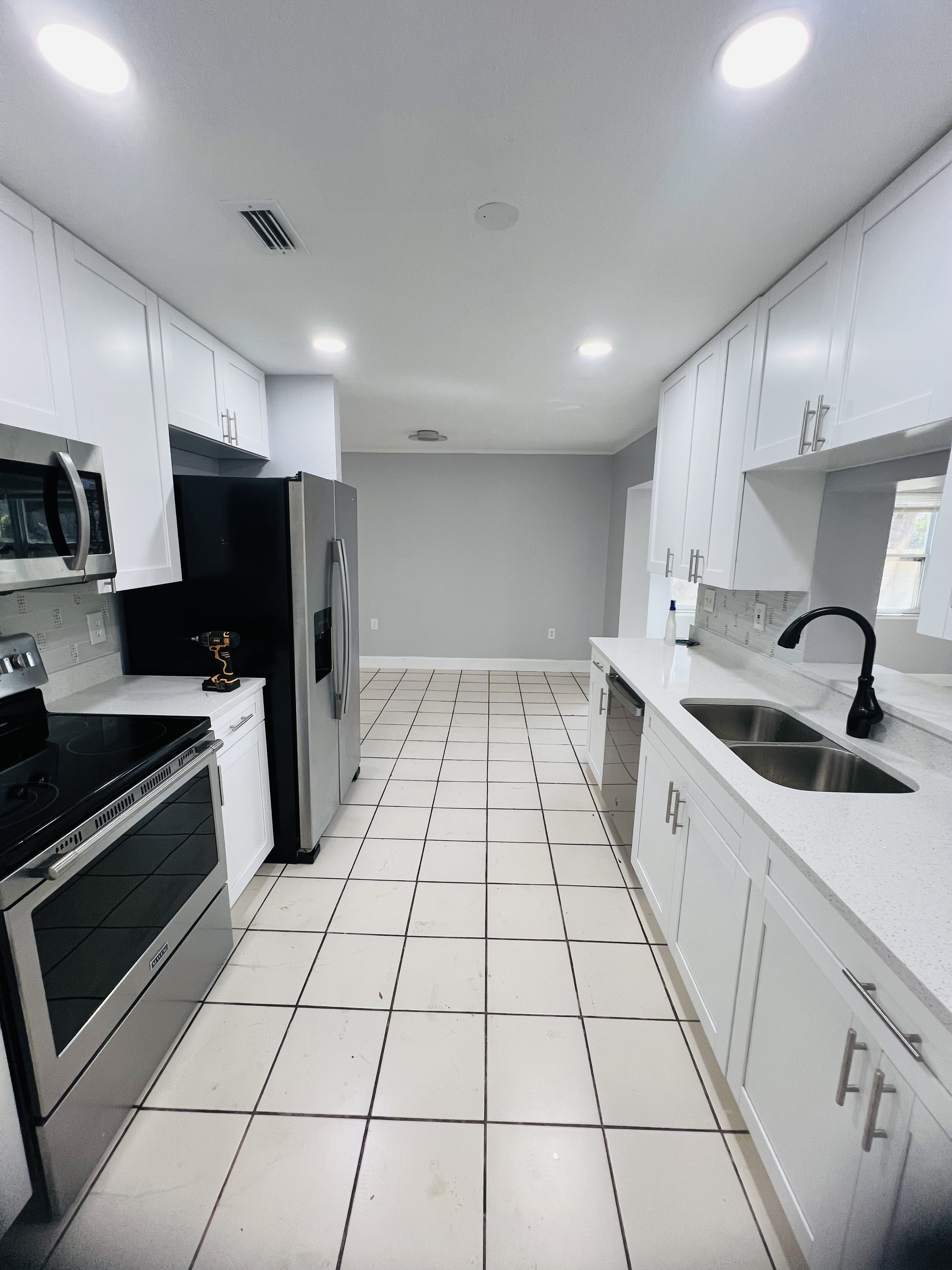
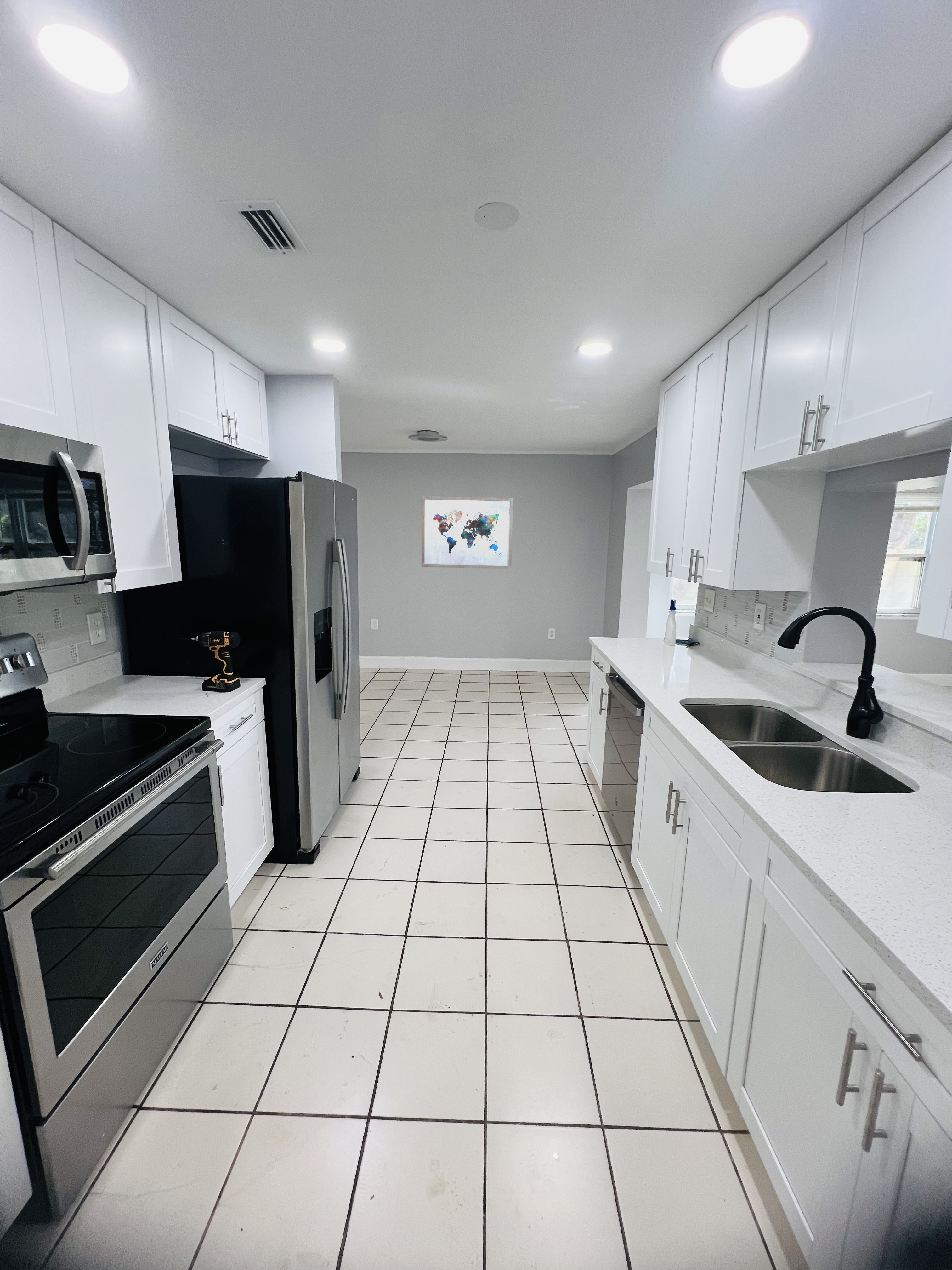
+ wall art (467, 533)
